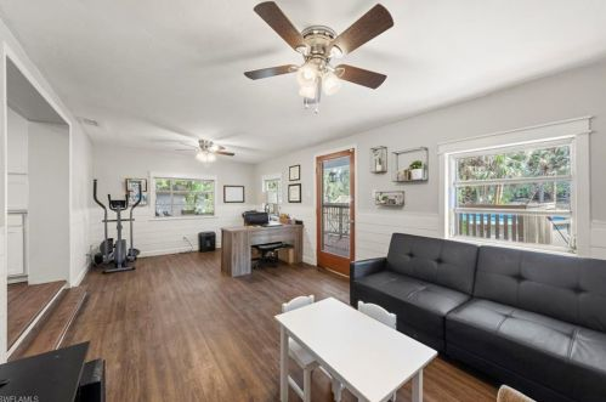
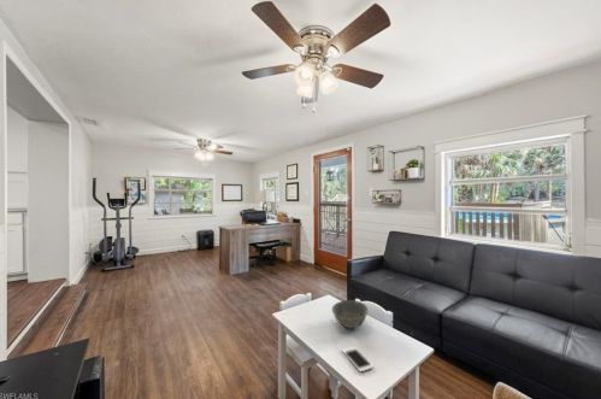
+ cell phone (357, 358)
+ bowl (349, 315)
